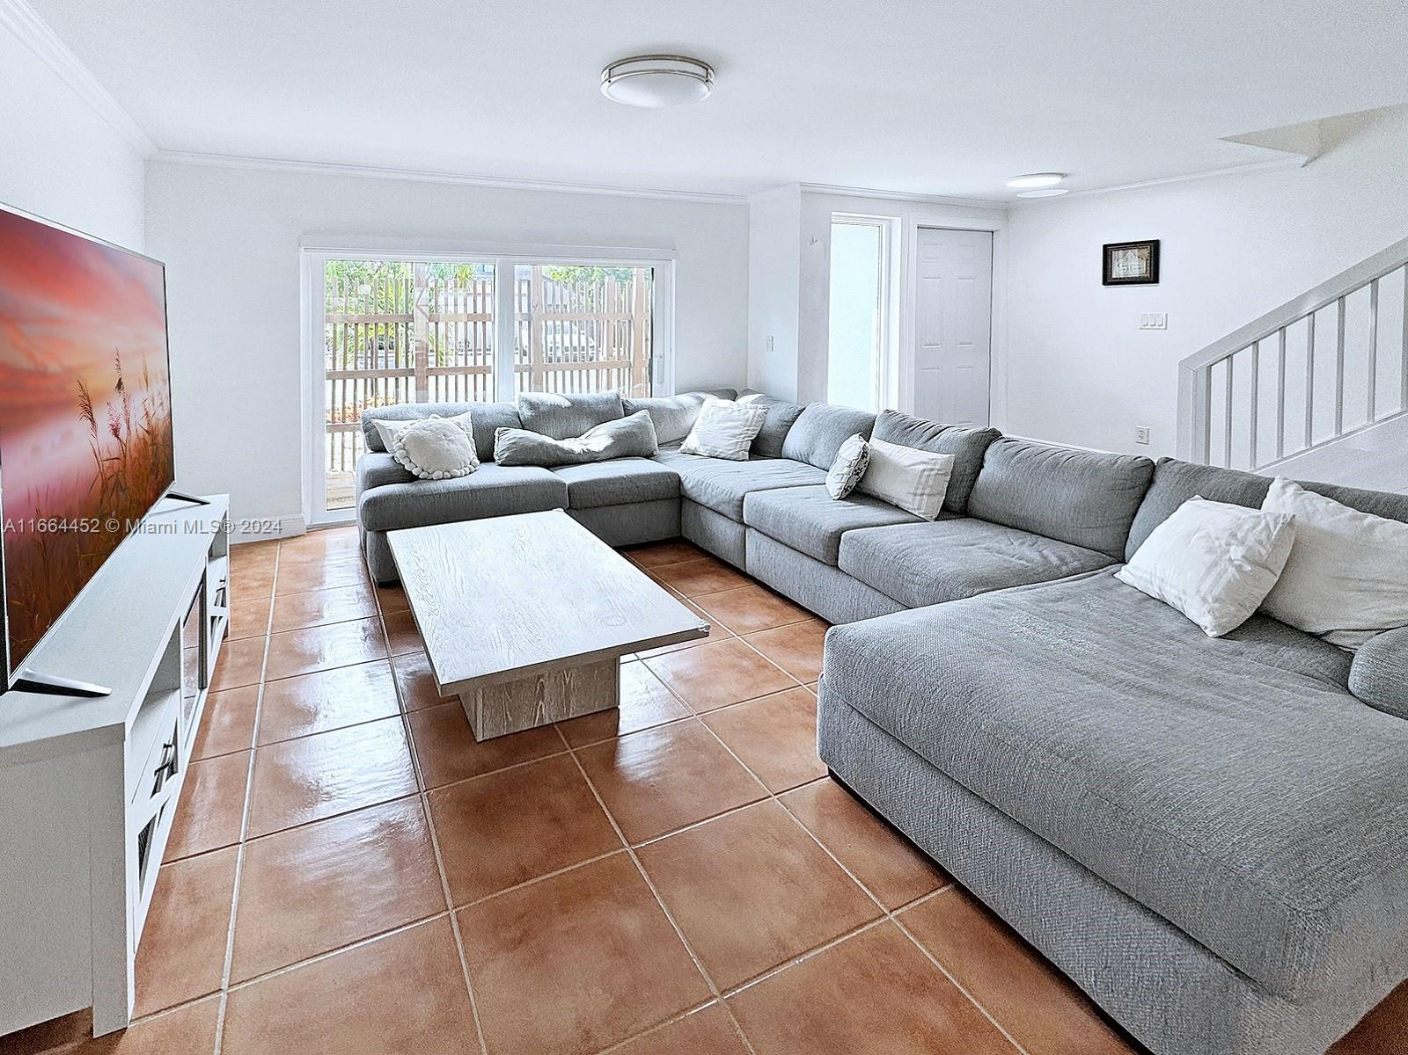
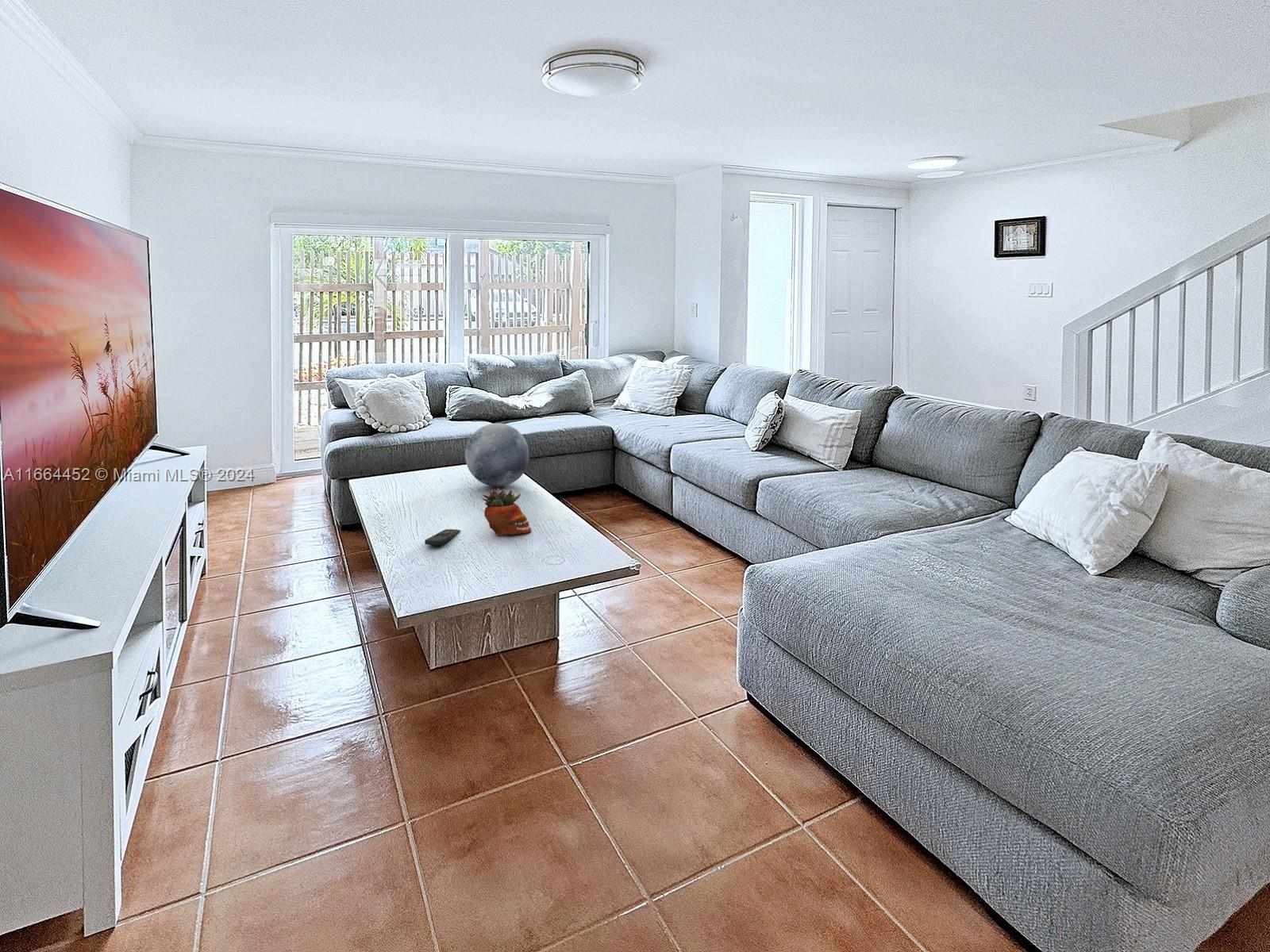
+ succulent planter (507, 510)
+ decorative orb (497, 455)
+ remote control (443, 536)
